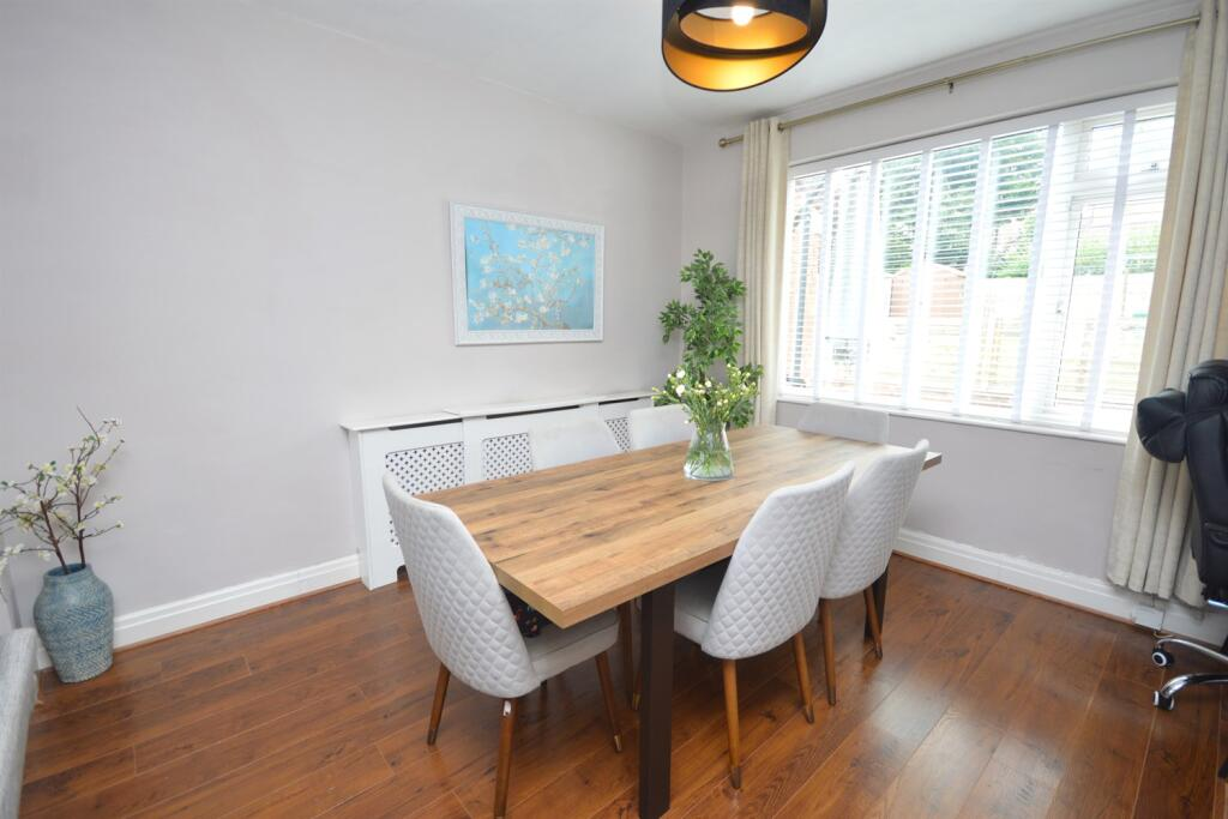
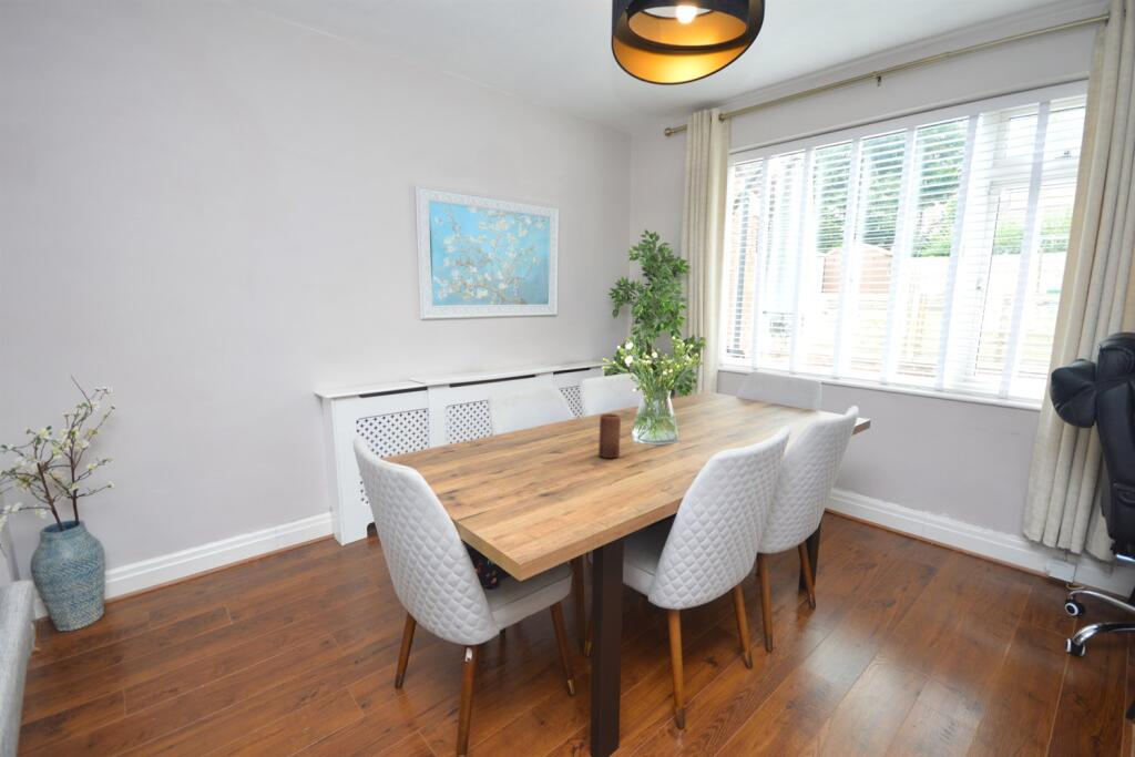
+ candle (609, 436)
